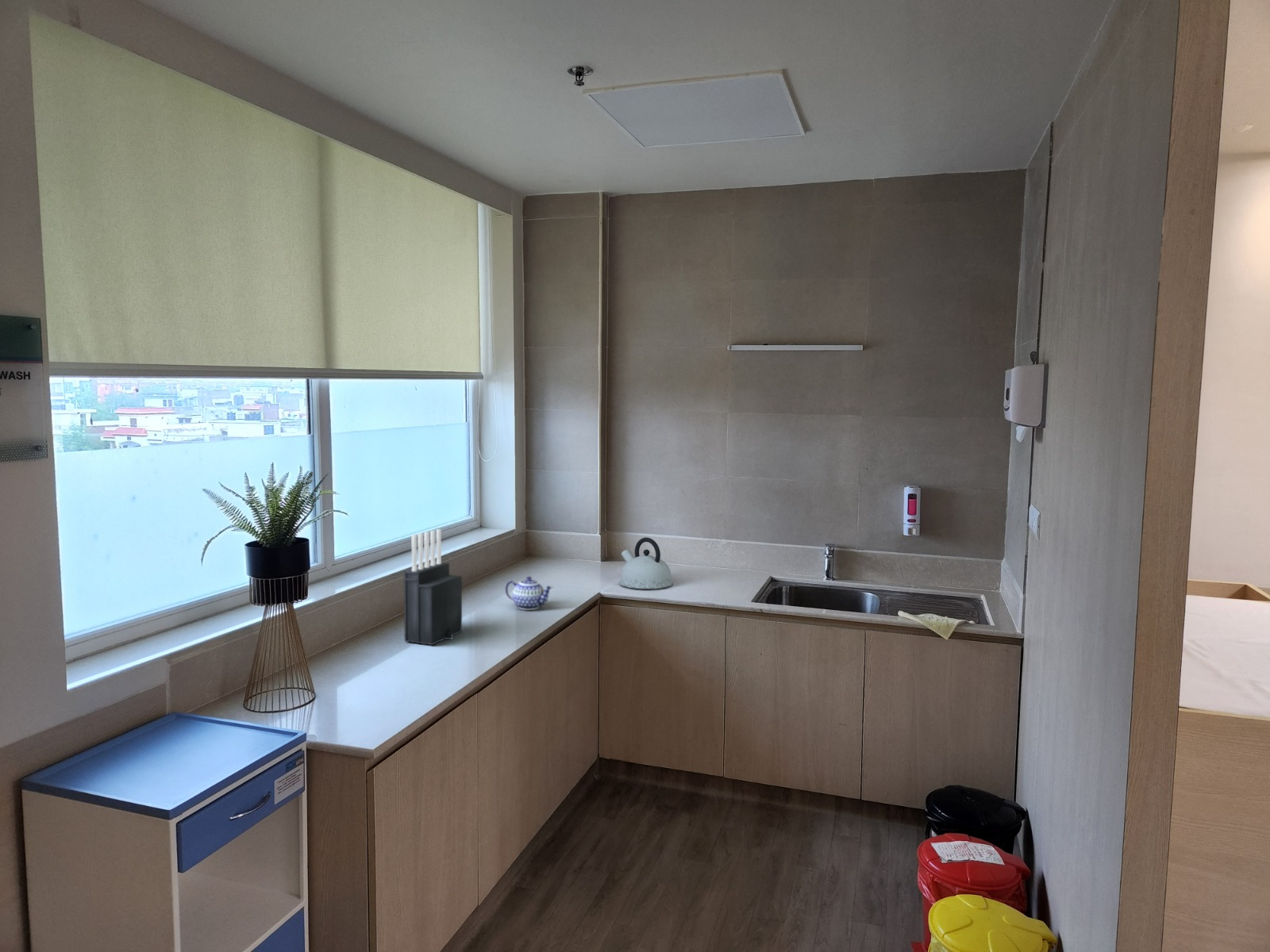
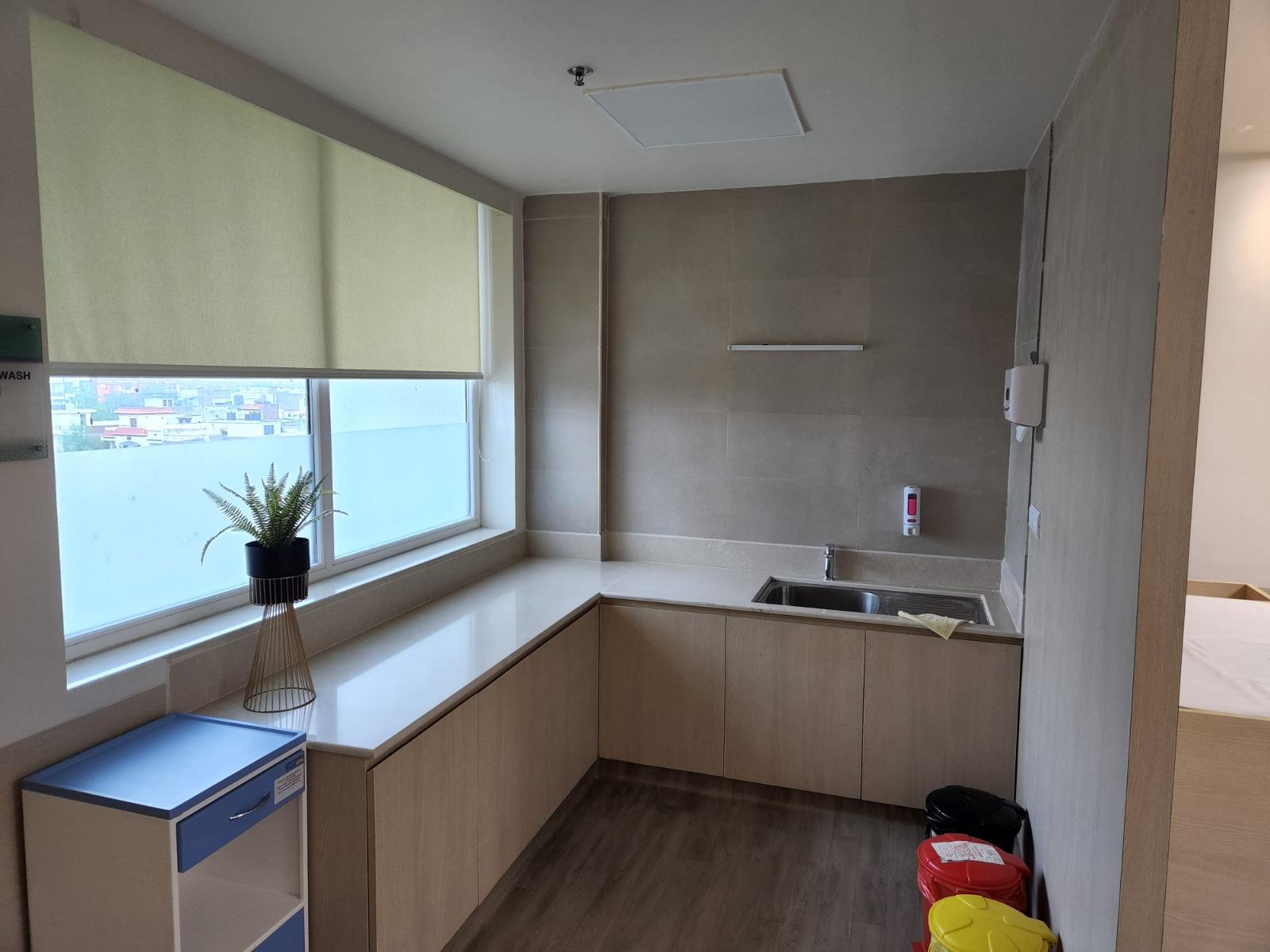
- kettle (644, 560)
- teapot (529, 592)
- knife block (436, 585)
